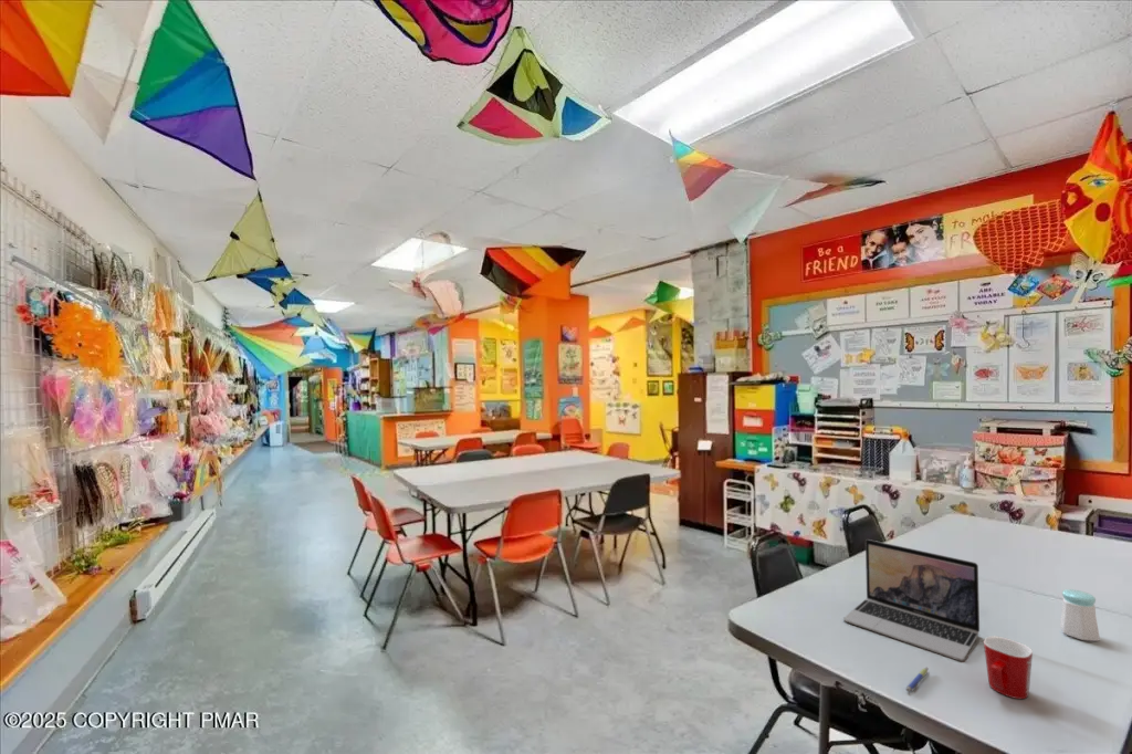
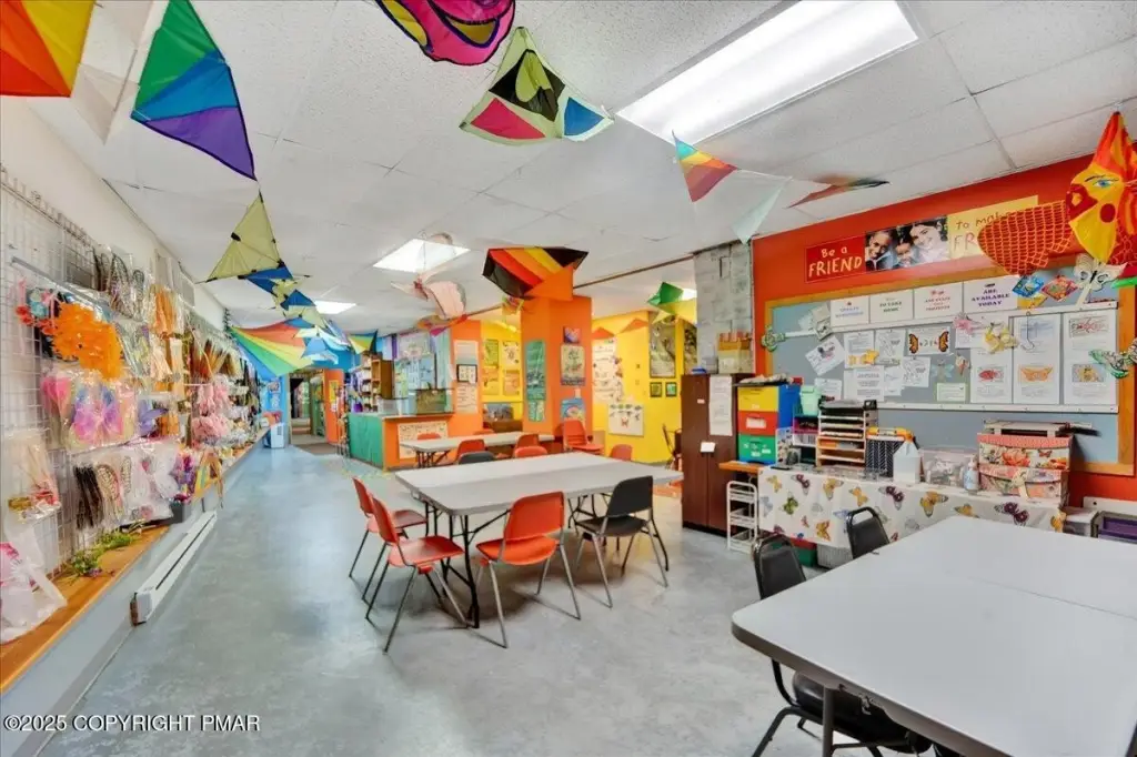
- mug (1005, 670)
- salt shaker (1079, 614)
- pen (918, 678)
- laptop (908, 593)
